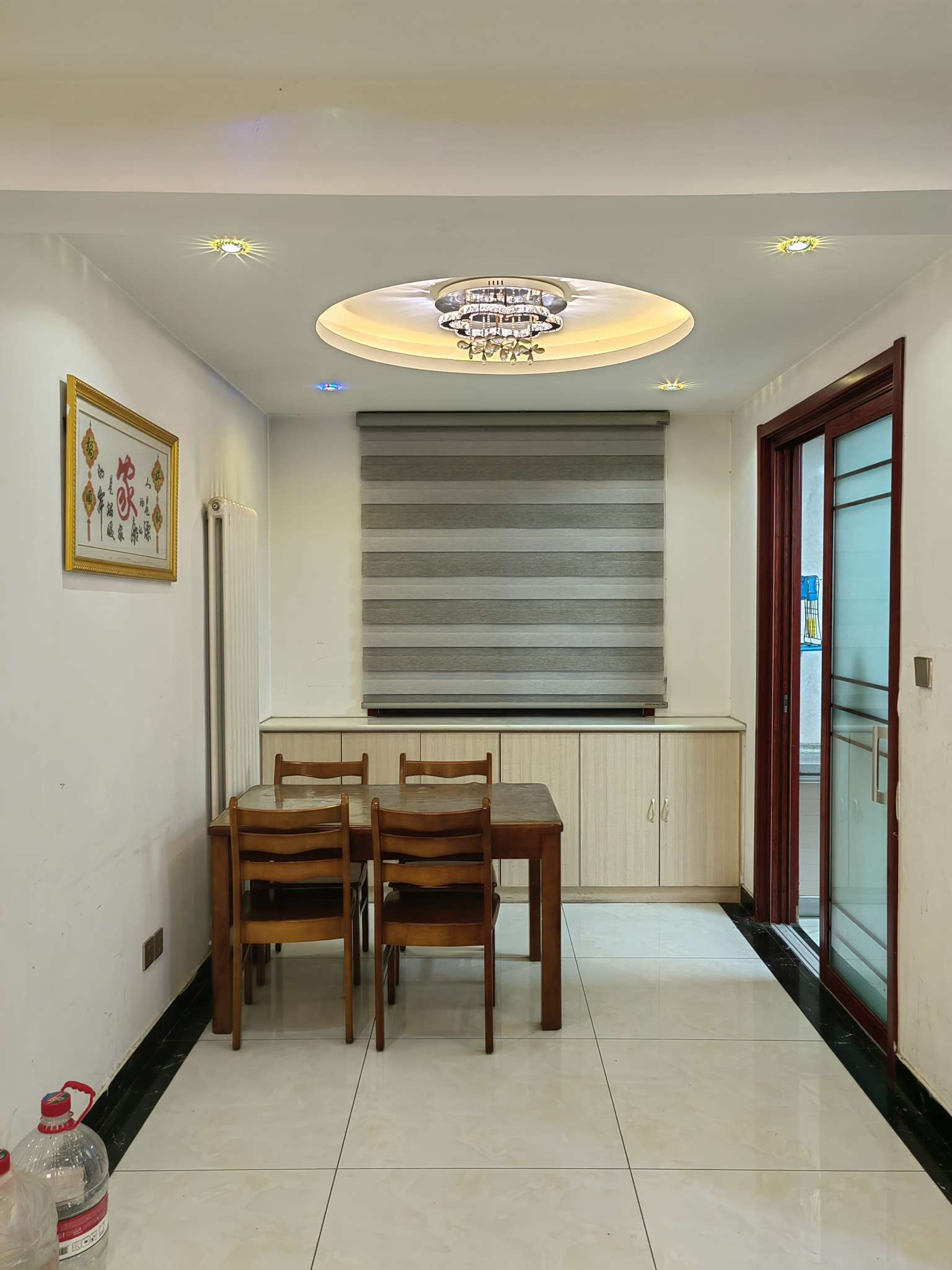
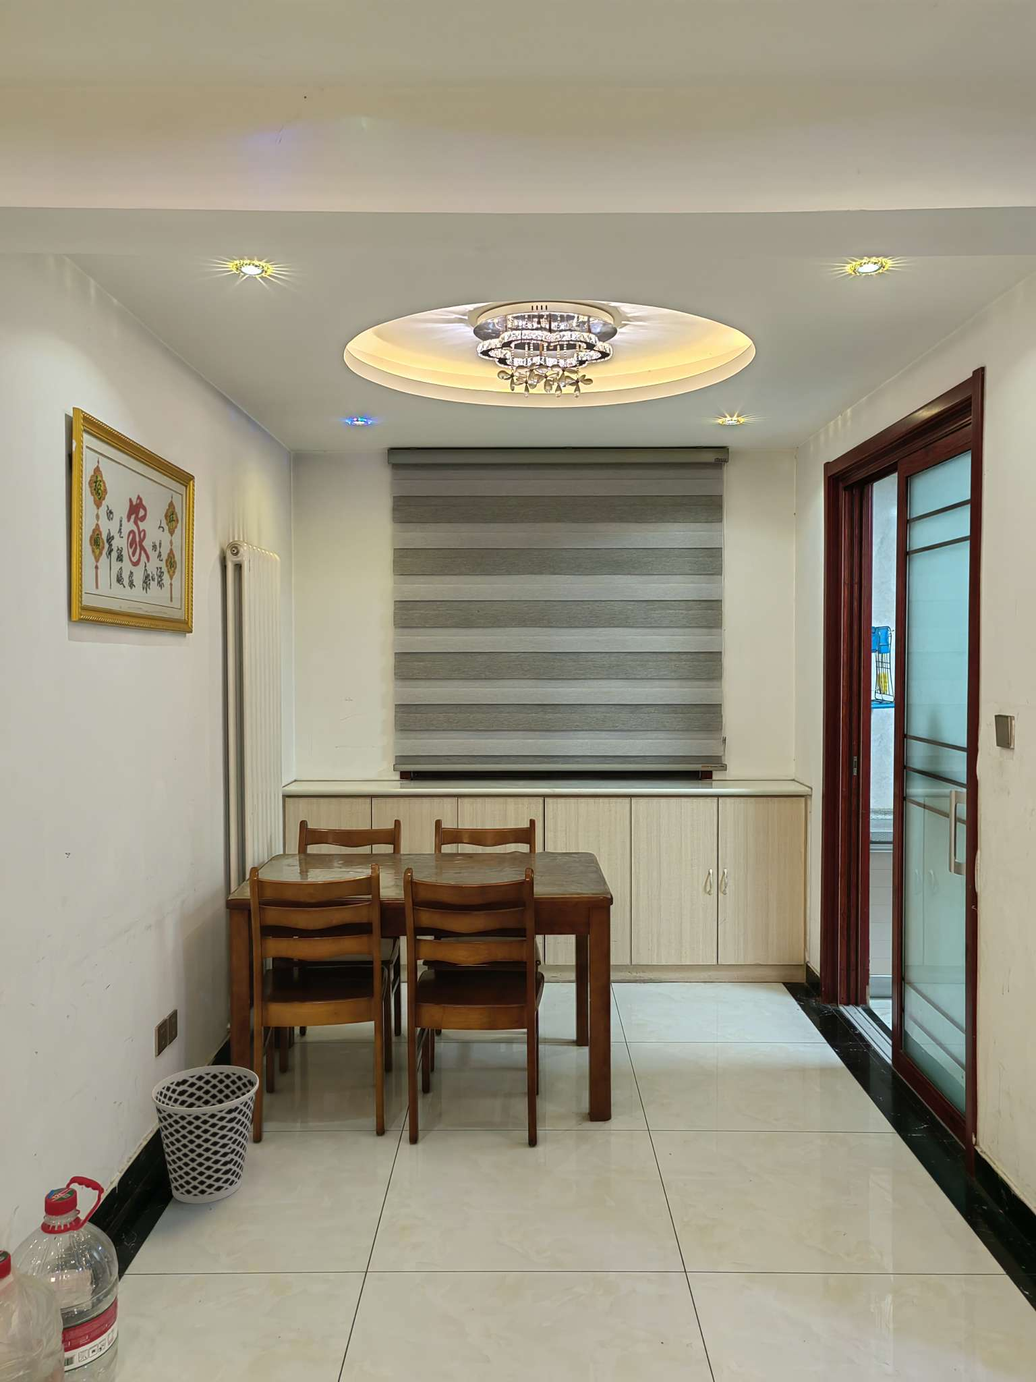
+ wastebasket (207, 1136)
